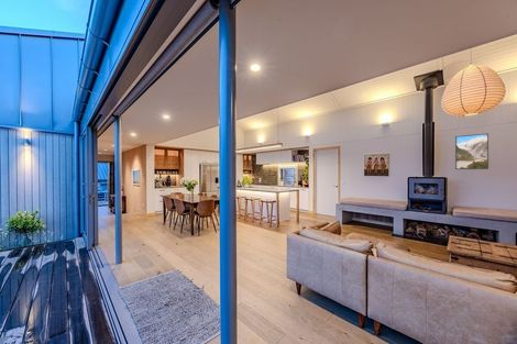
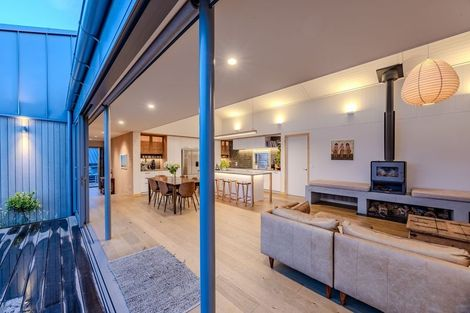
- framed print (471, 152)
